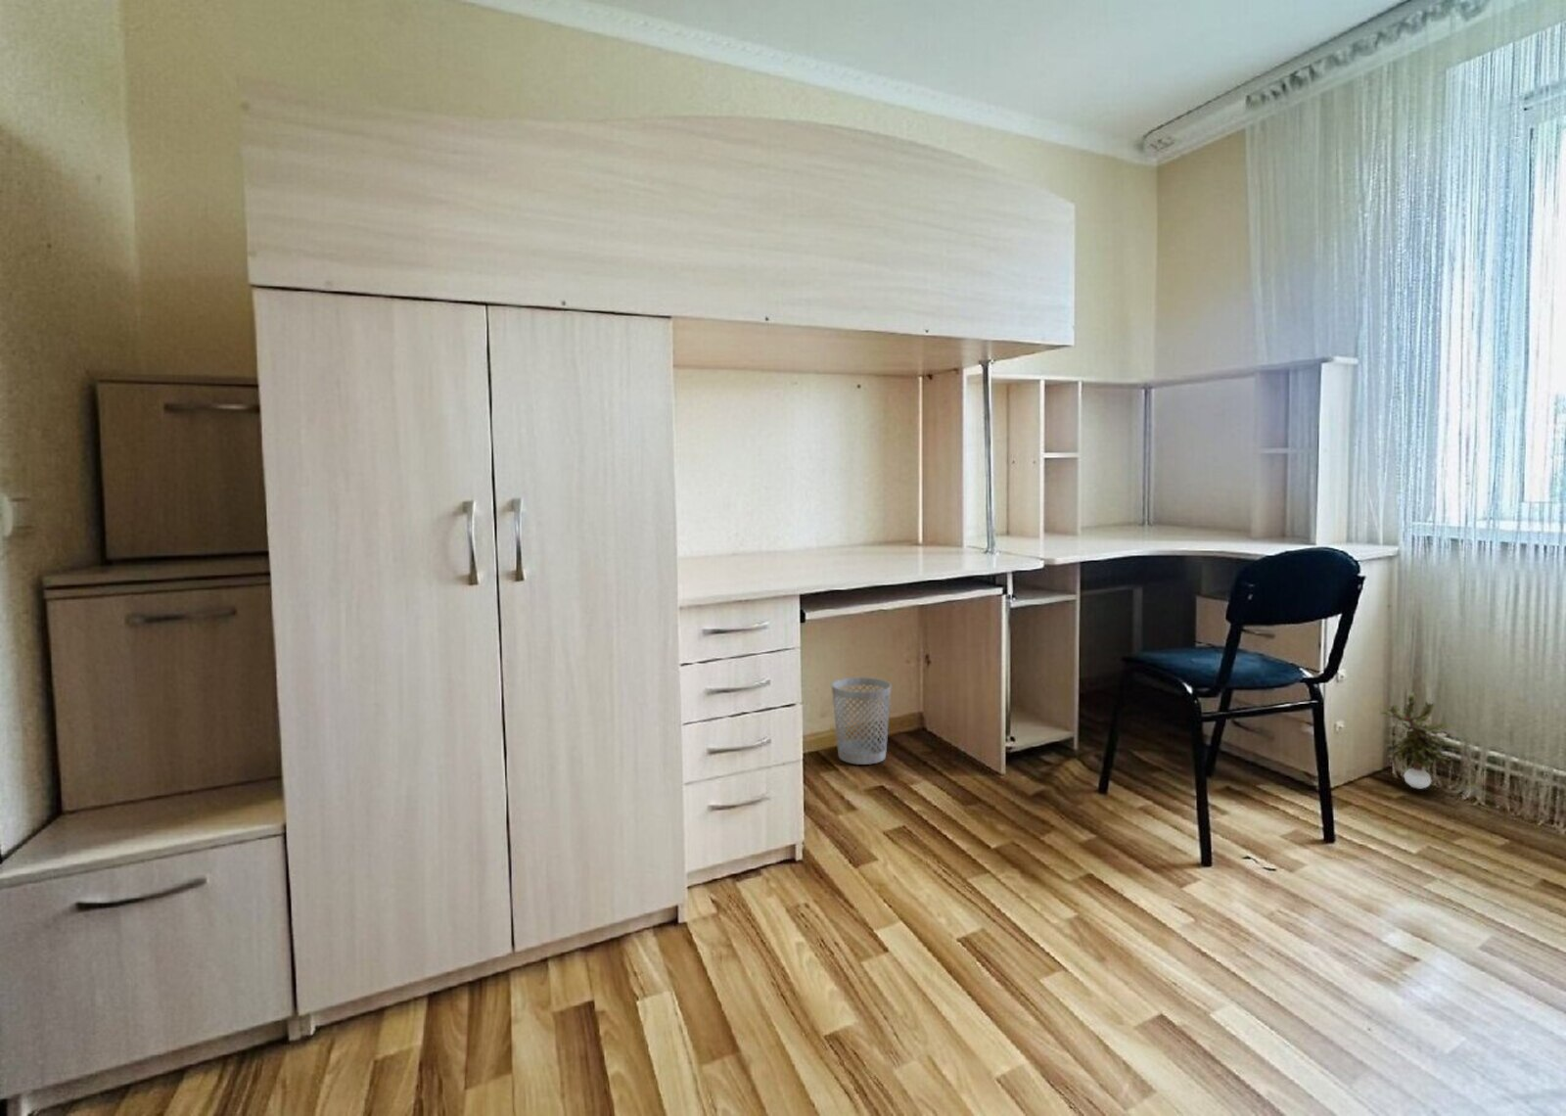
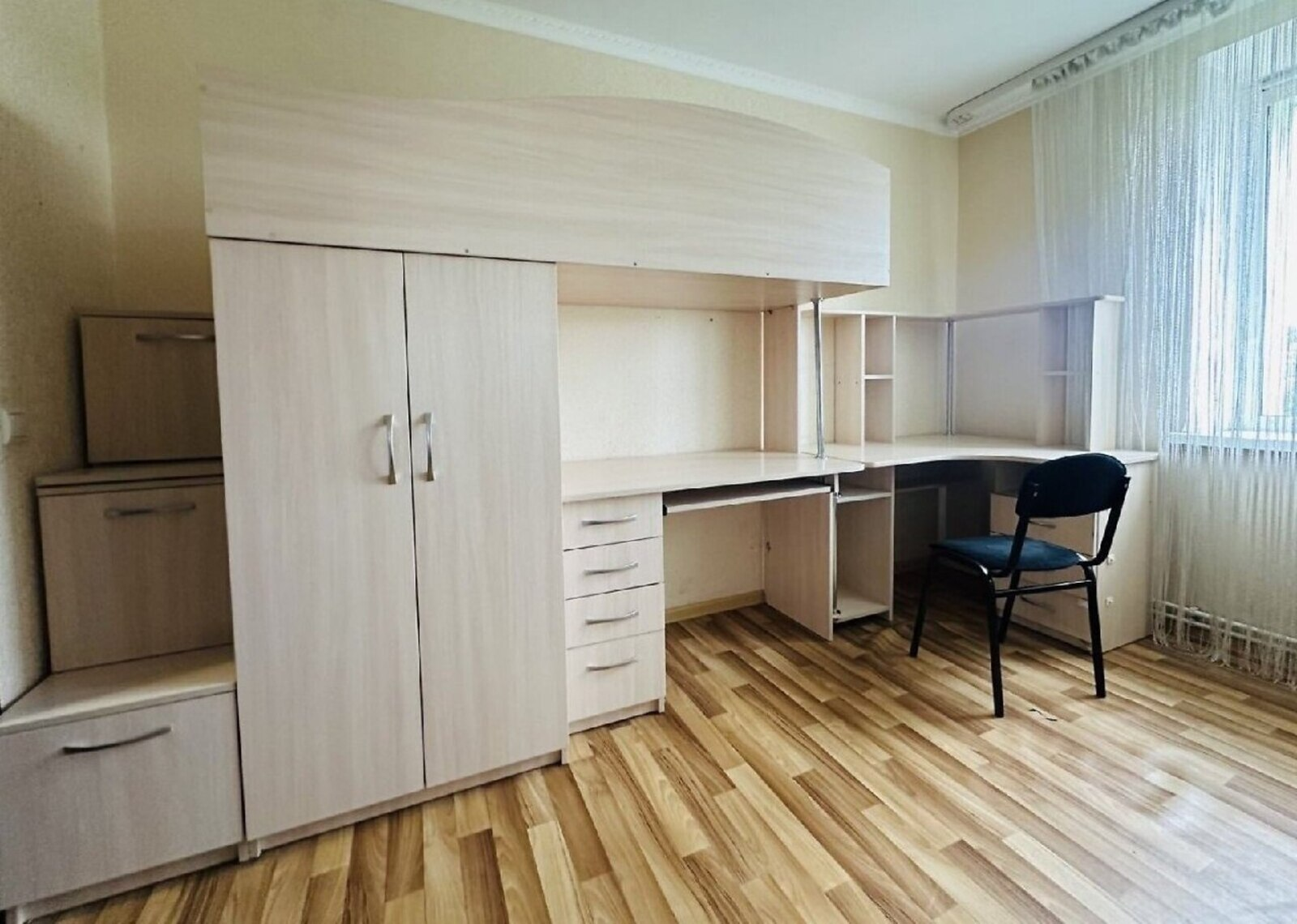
- potted plant (1414, 742)
- wastebasket (861, 720)
